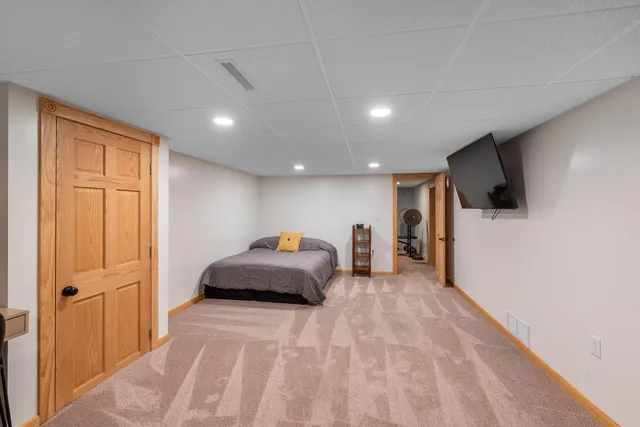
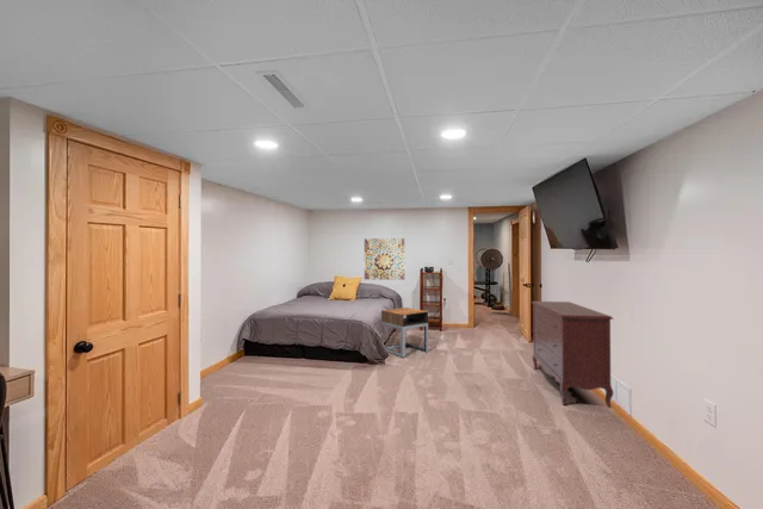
+ dresser (566, 346)
+ nightstand (404, 330)
+ wall art (384, 259)
